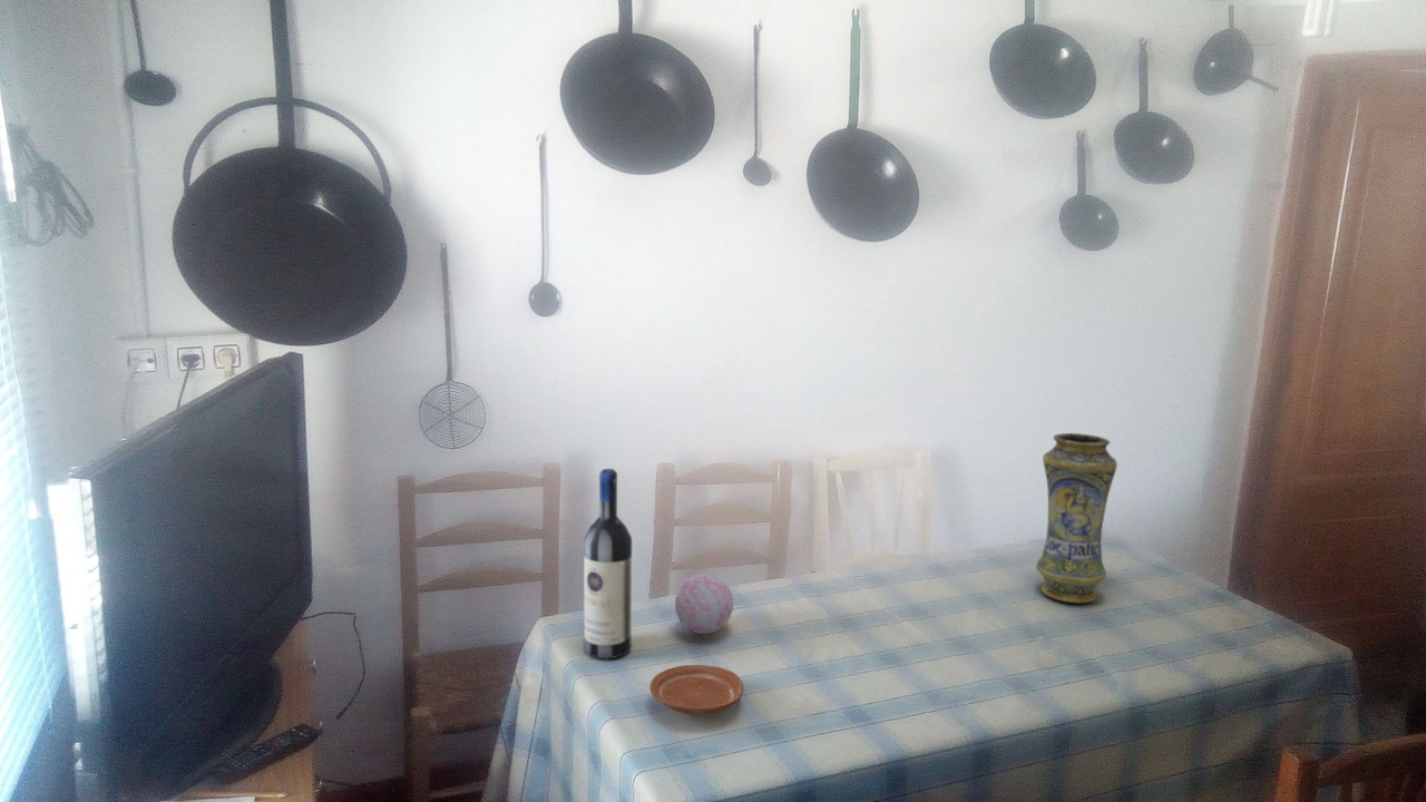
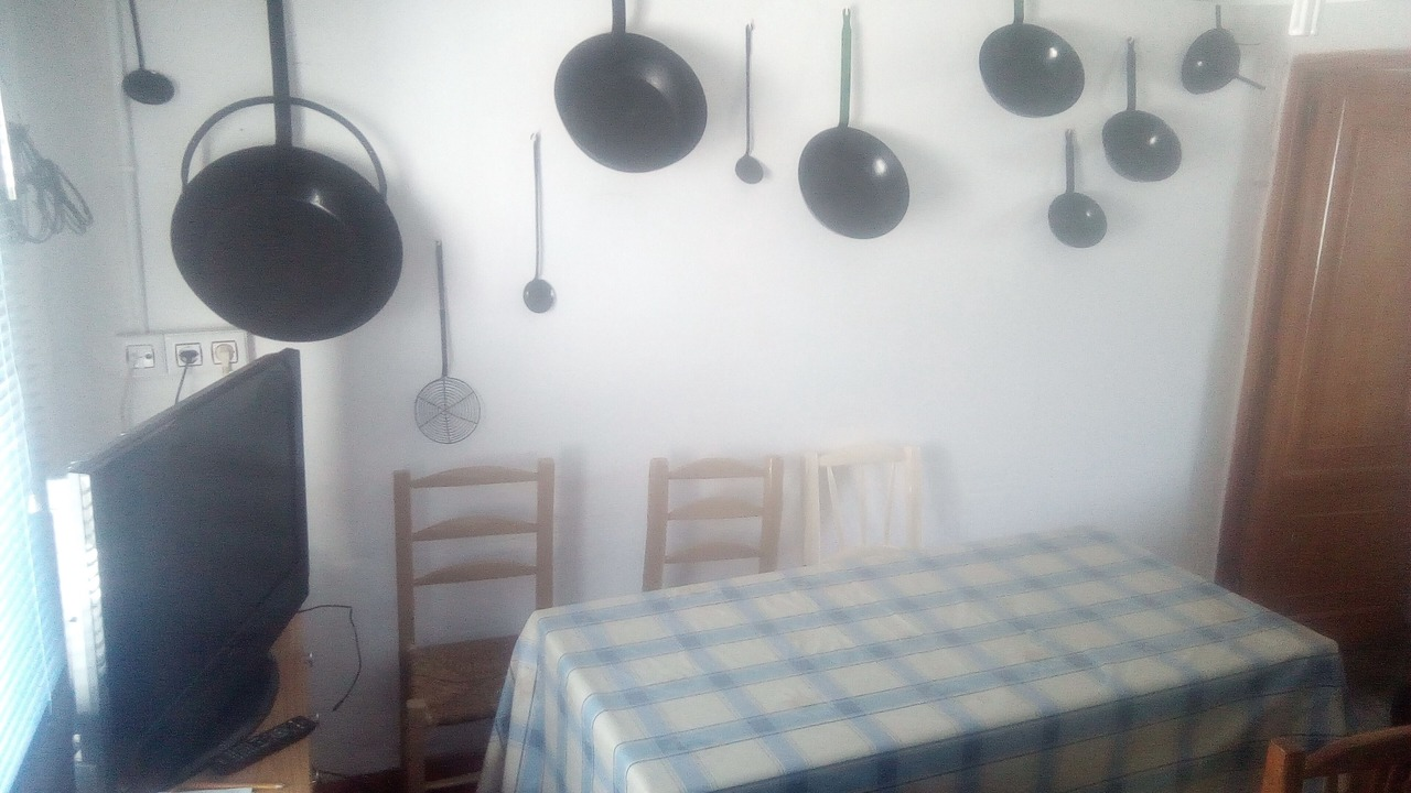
- wine bottle (607, 560)
- vase (1074, 516)
- decorative ball (704, 603)
- plate (696, 694)
